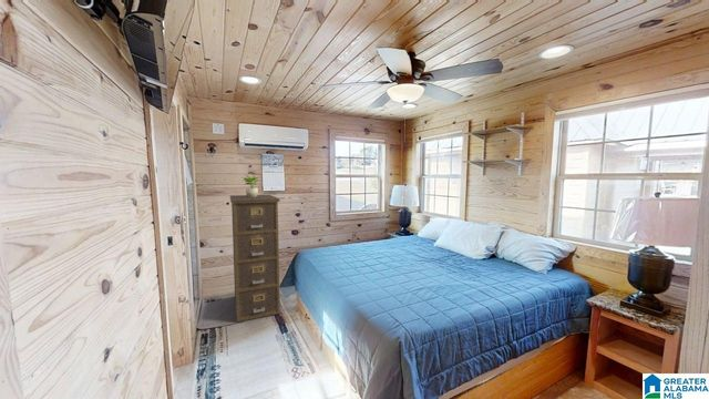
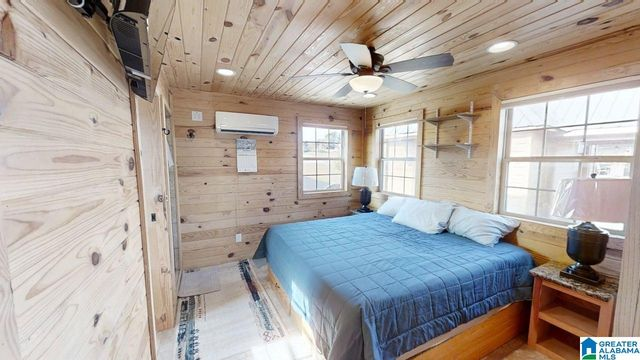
- potted plant (250, 185)
- filing cabinet (254, 250)
